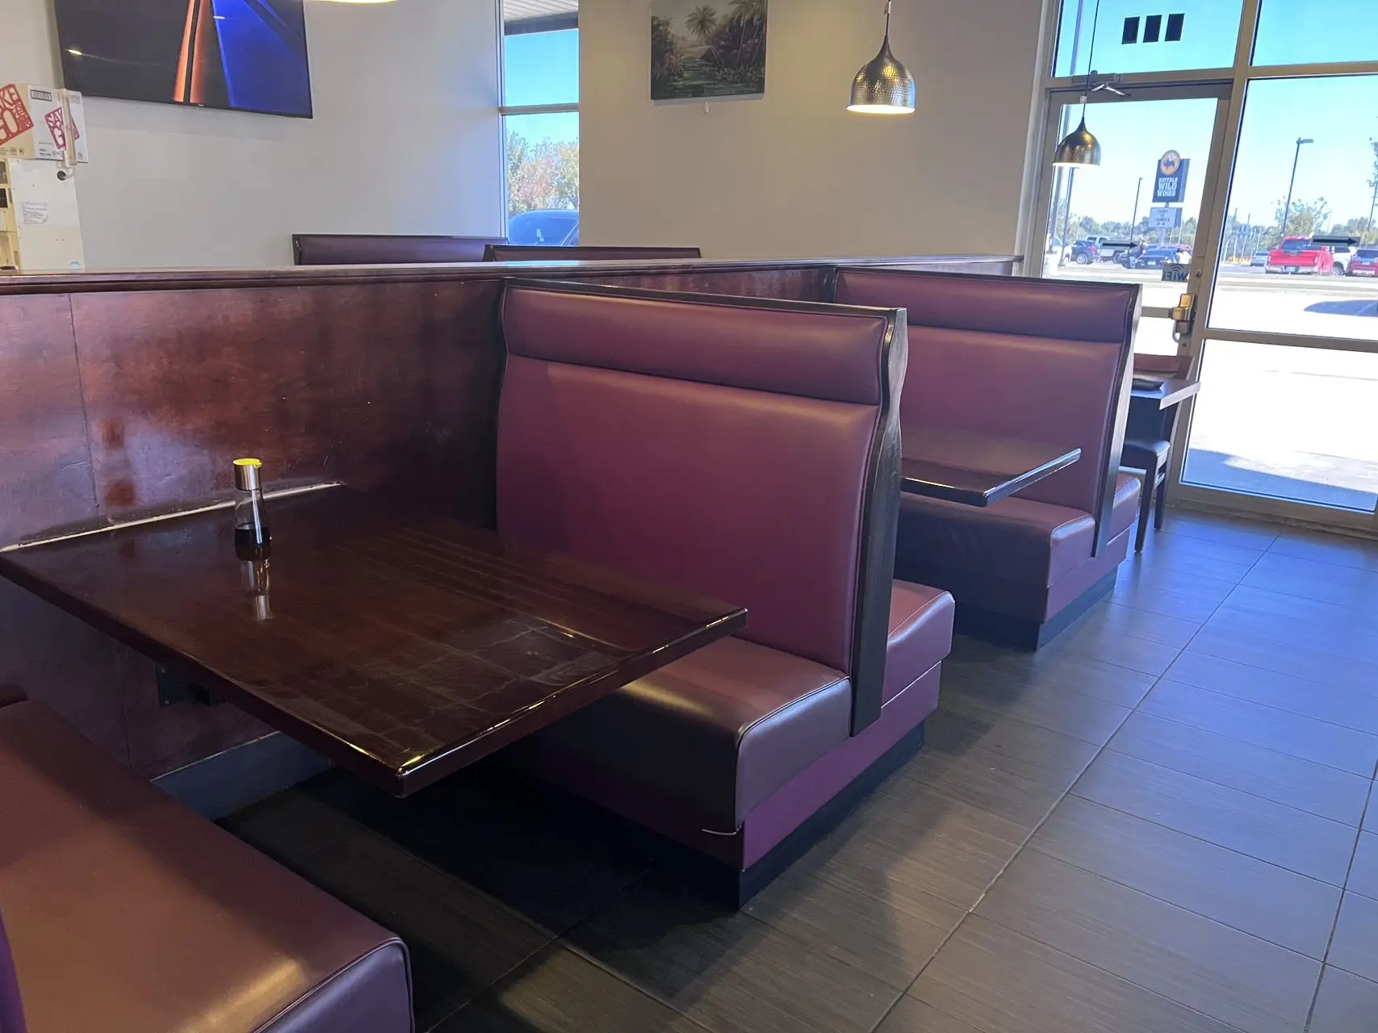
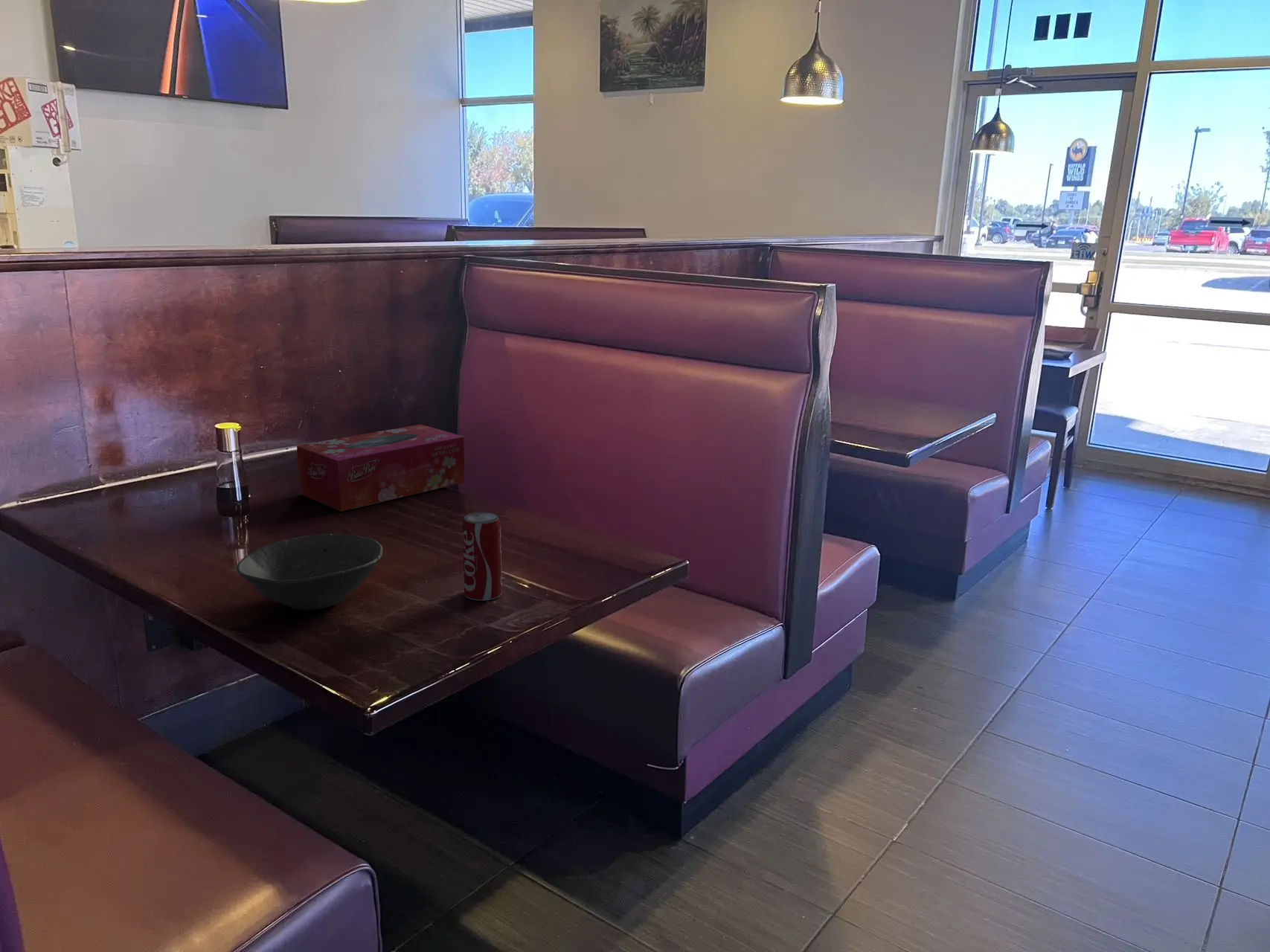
+ beverage can (482, 556)
+ tissue box (383, 464)
+ bowl (312, 576)
